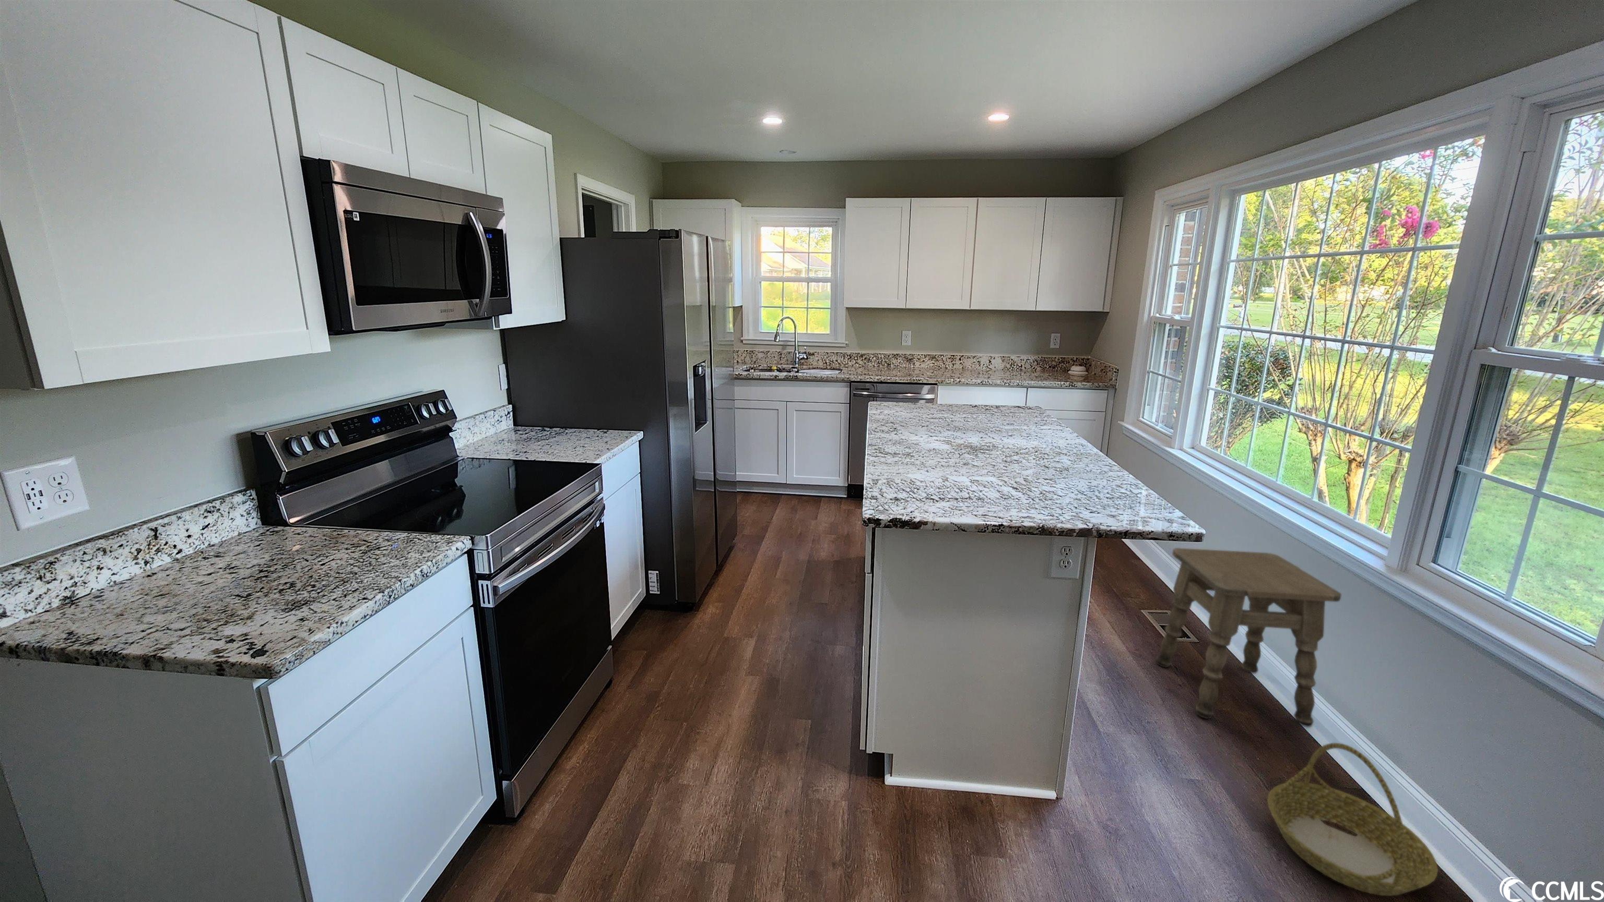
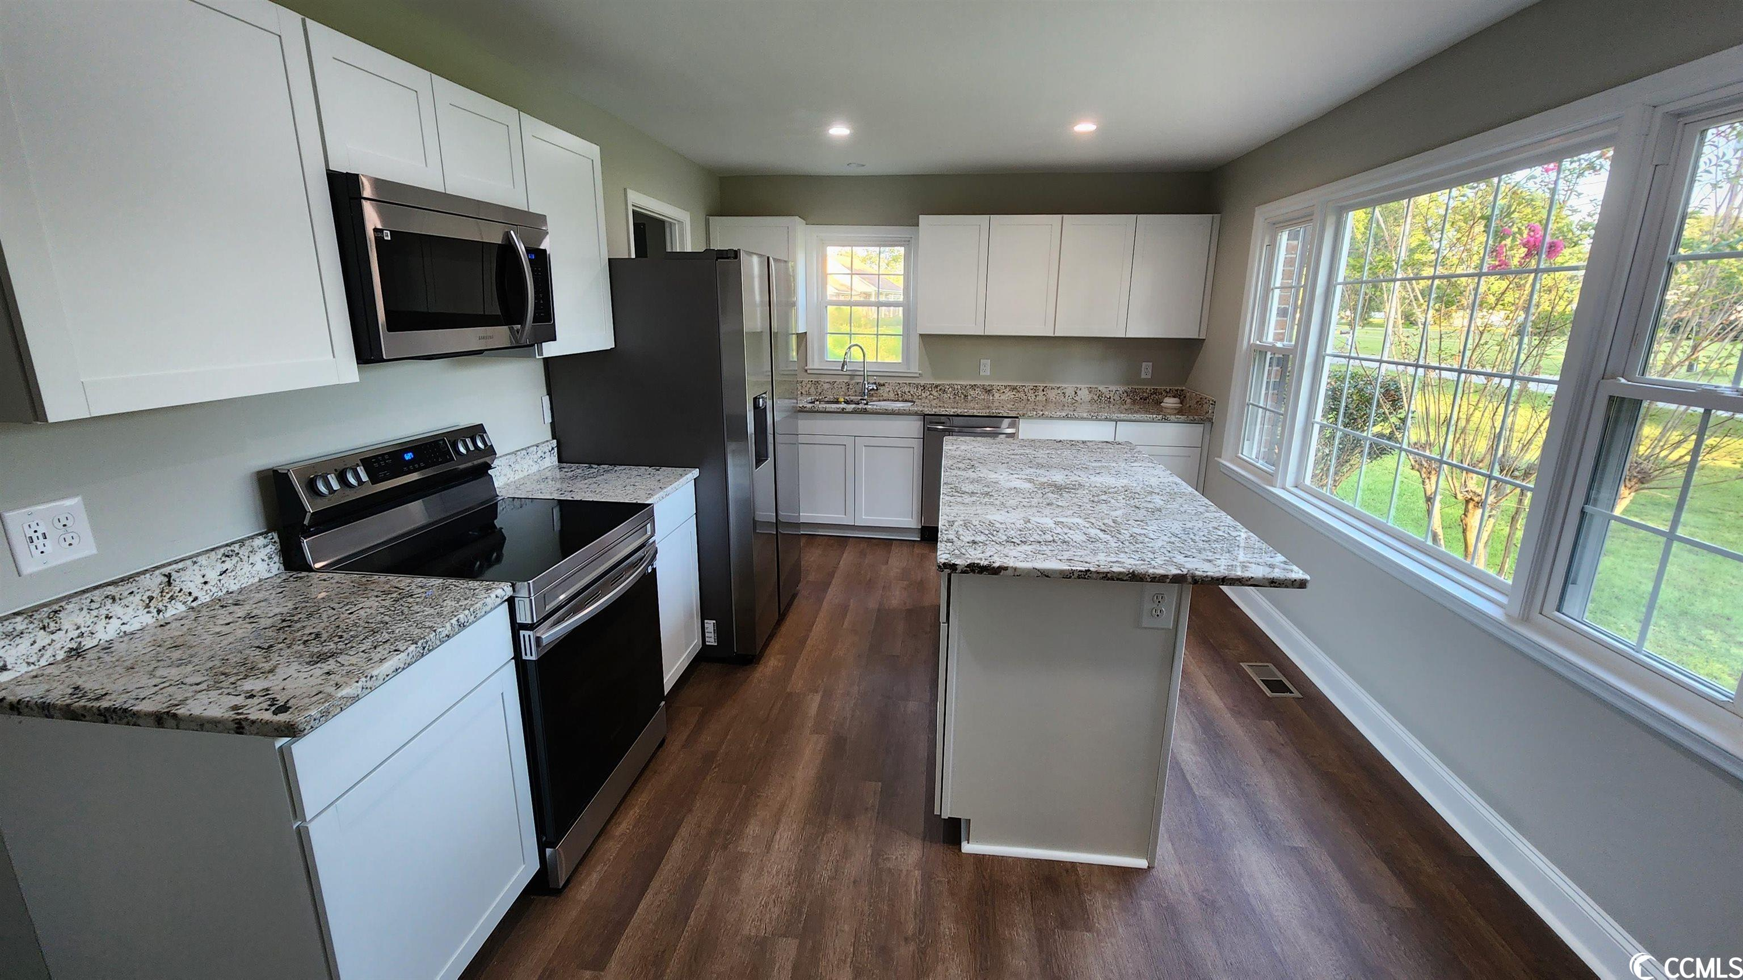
- side table (1237, 631)
- basket (1353, 805)
